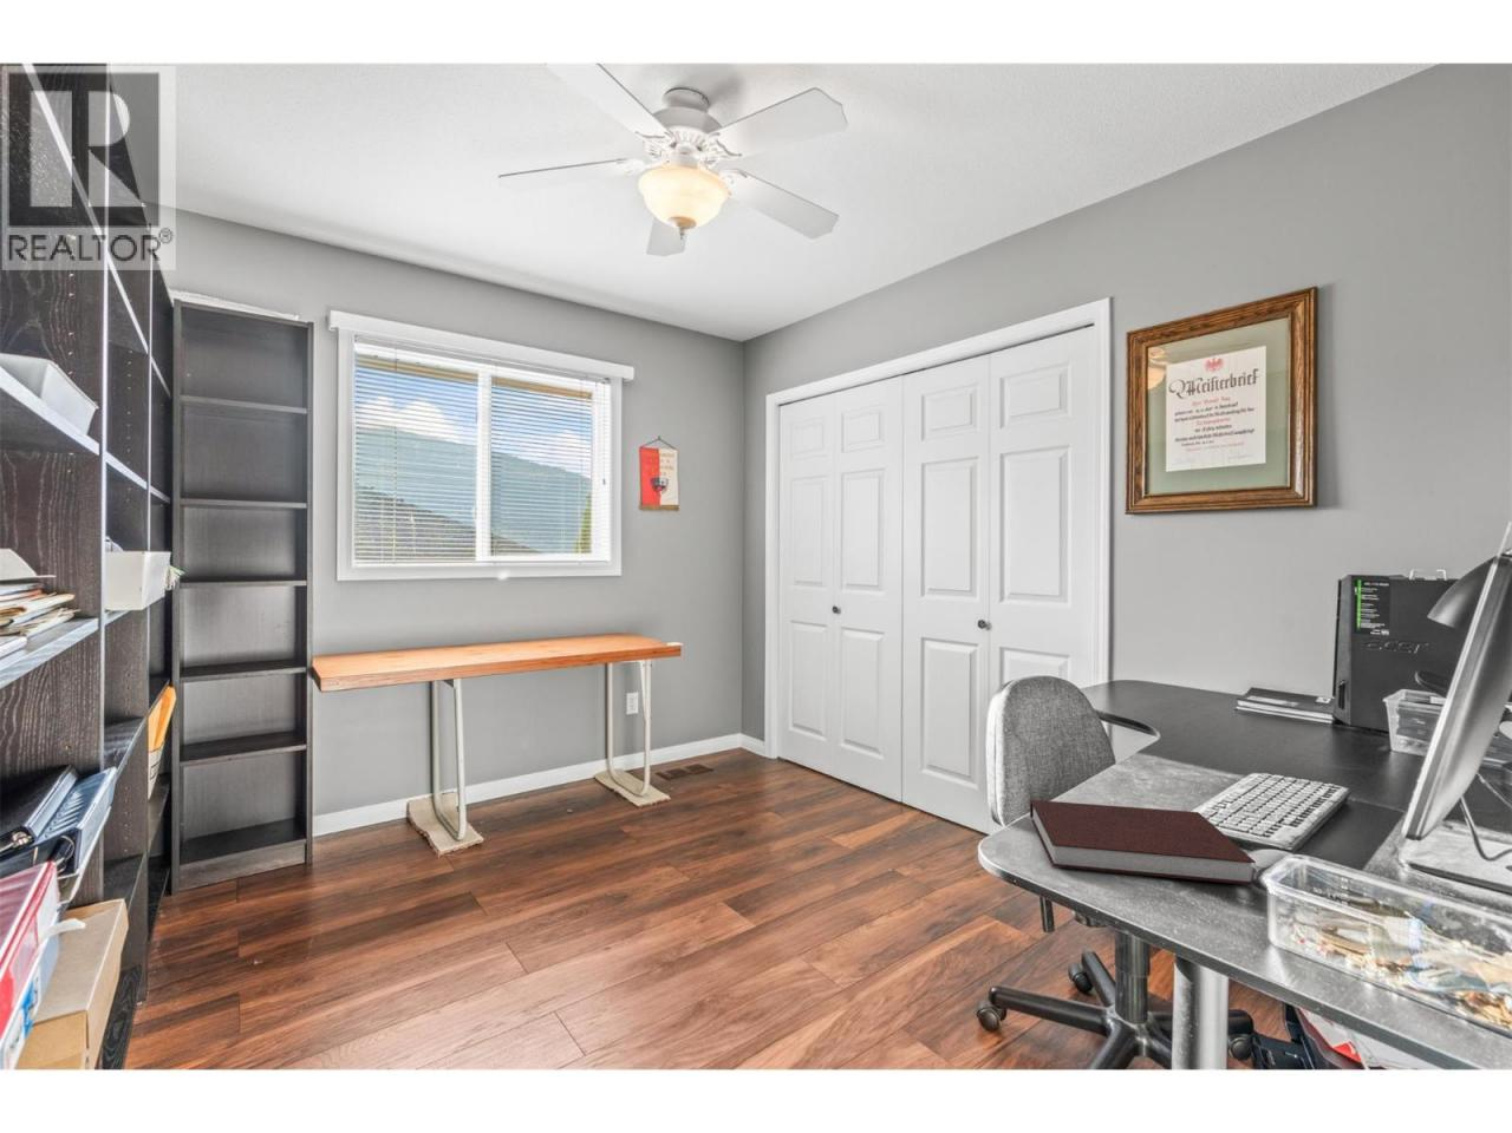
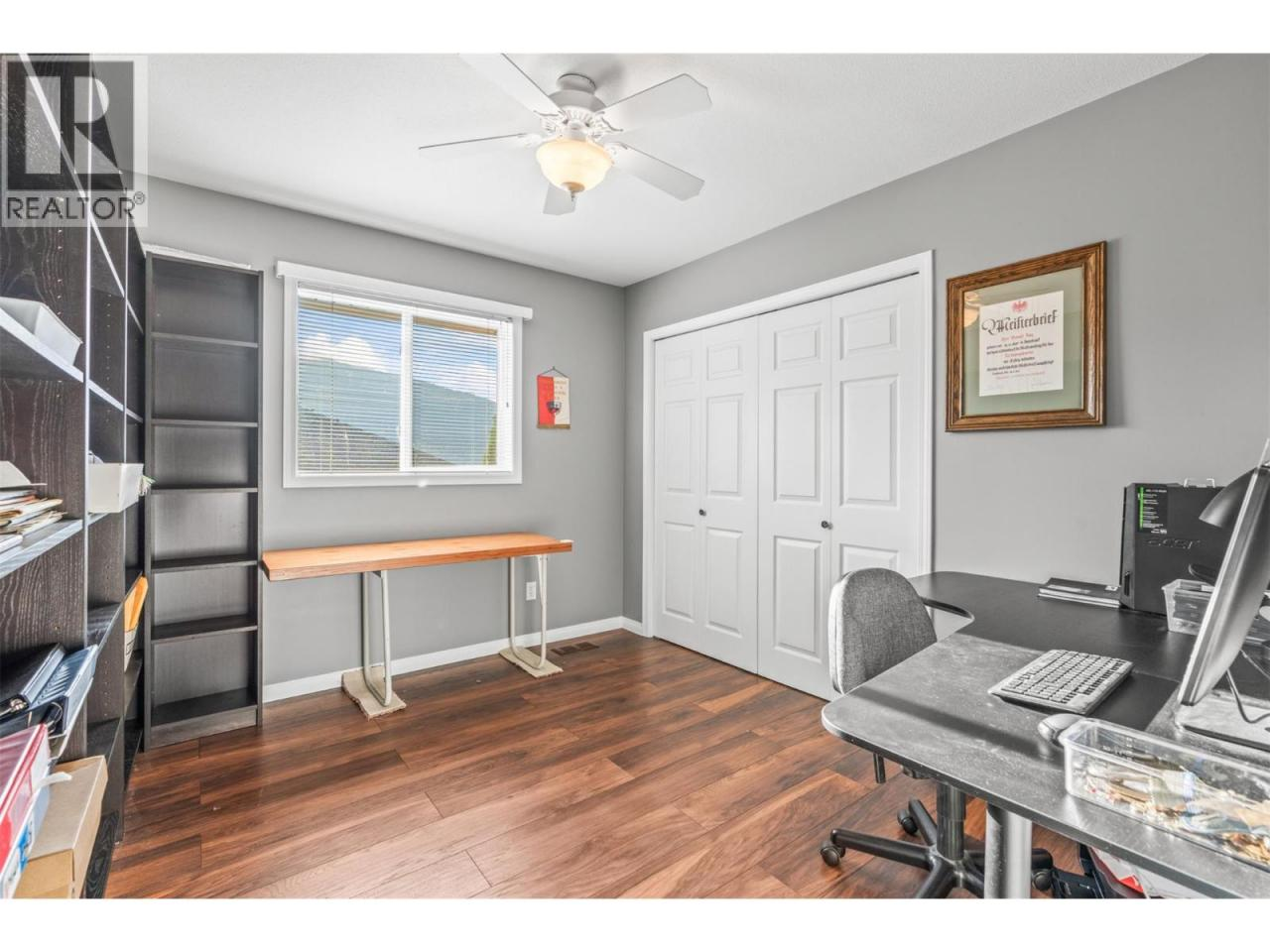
- notebook (1130, 837)
